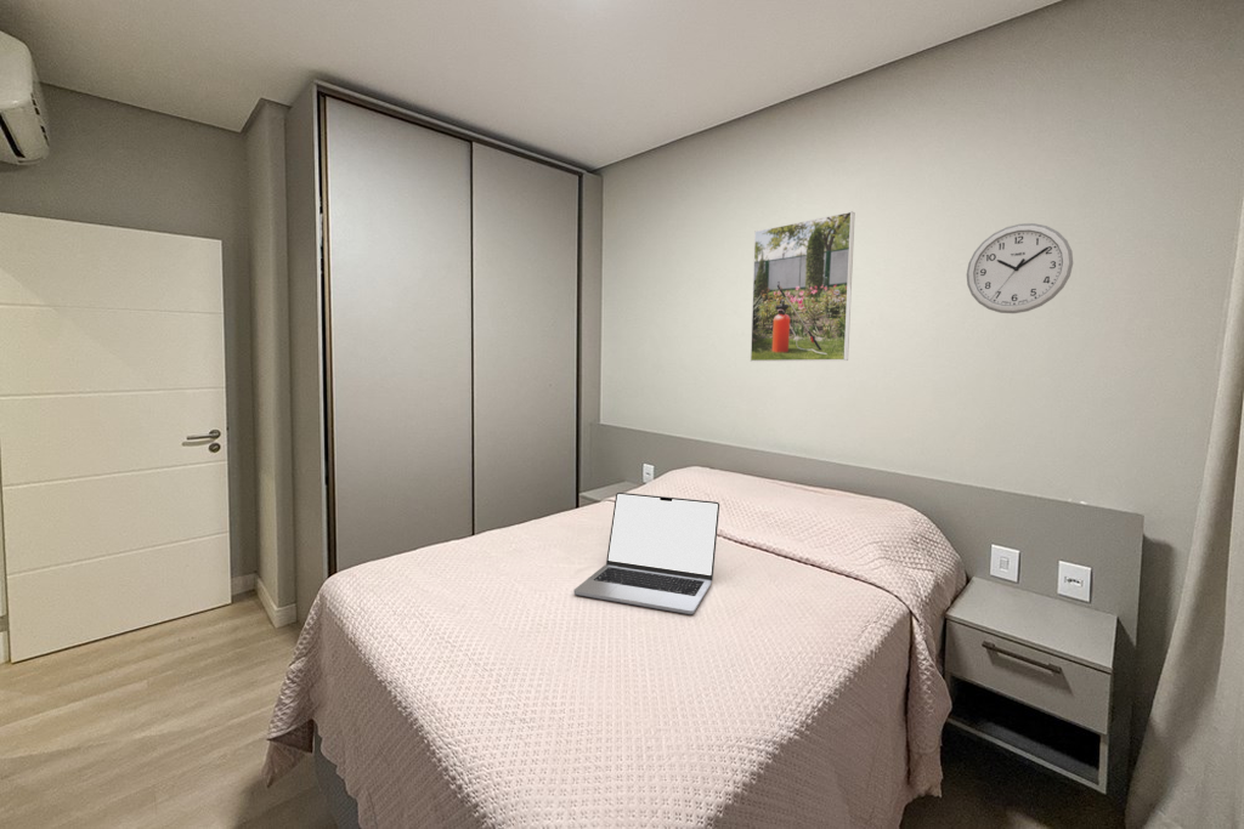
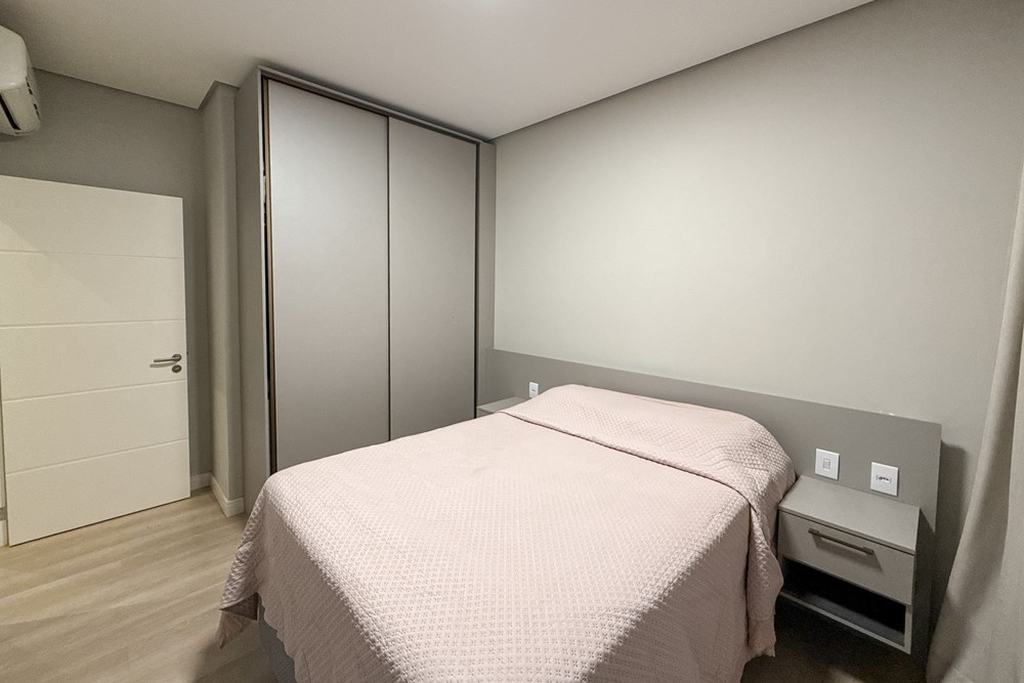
- wall clock (1016, 268)
- laptop (650, 546)
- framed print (798, 291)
